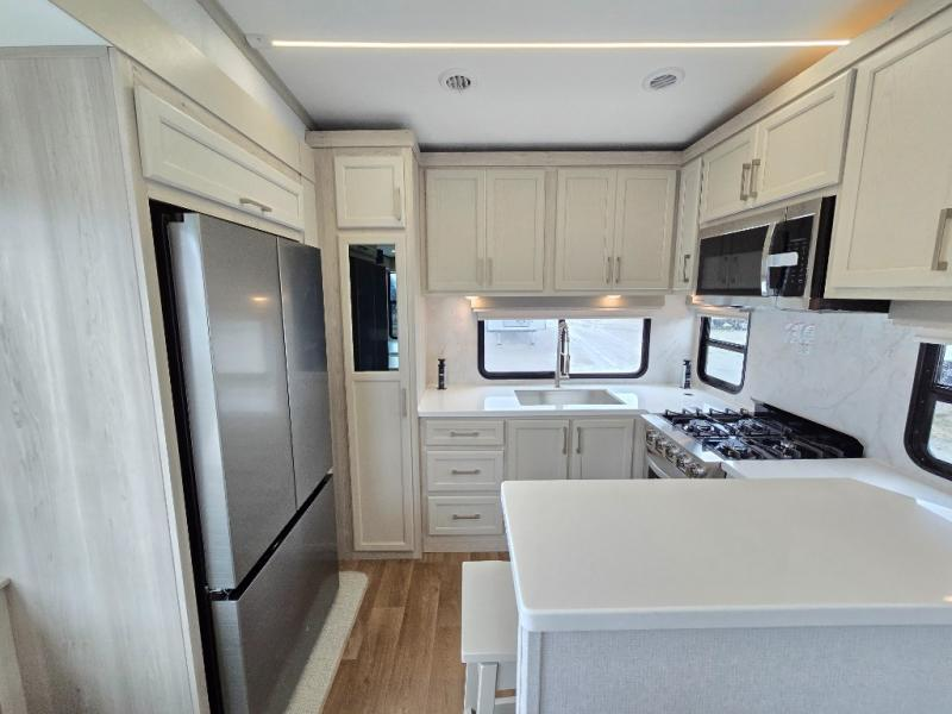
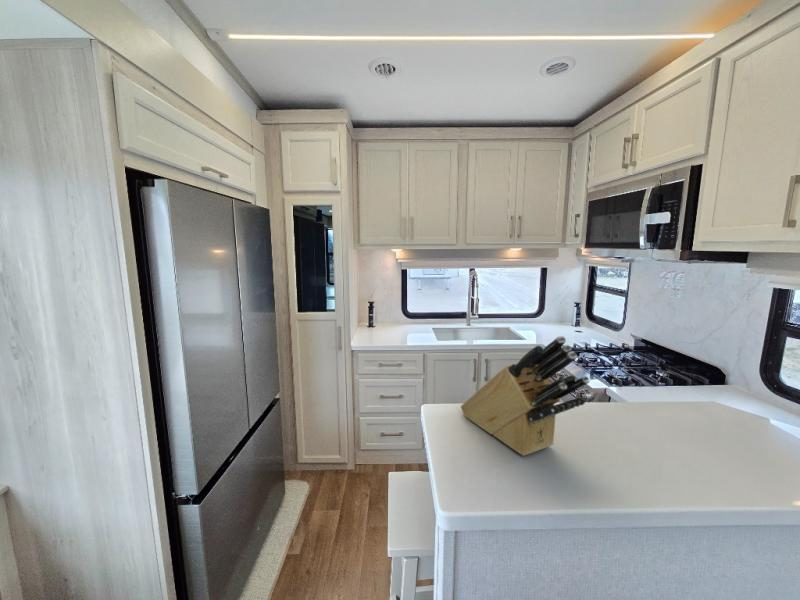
+ knife block (517, 384)
